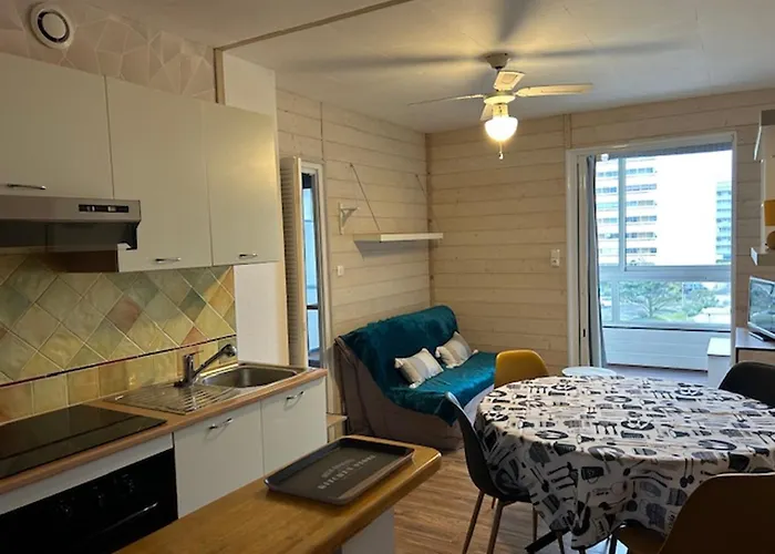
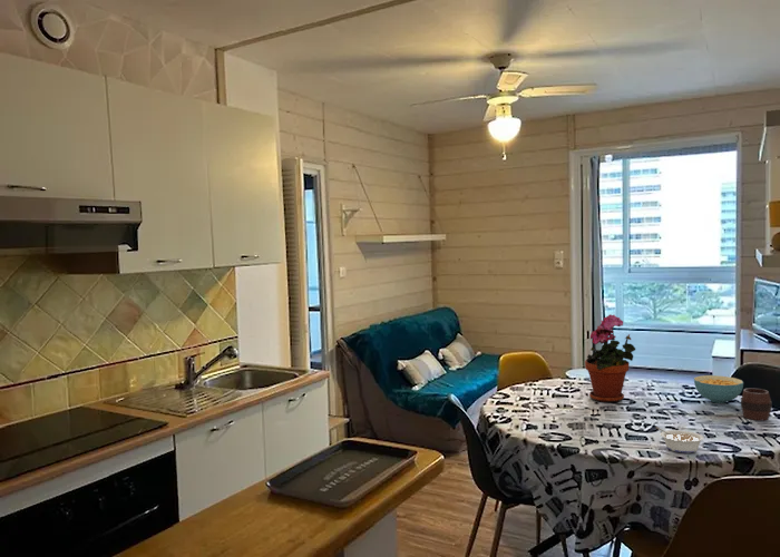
+ legume (680, 440)
+ potted plant (607, 356)
+ cereal bowl (718, 390)
+ cup (755, 403)
